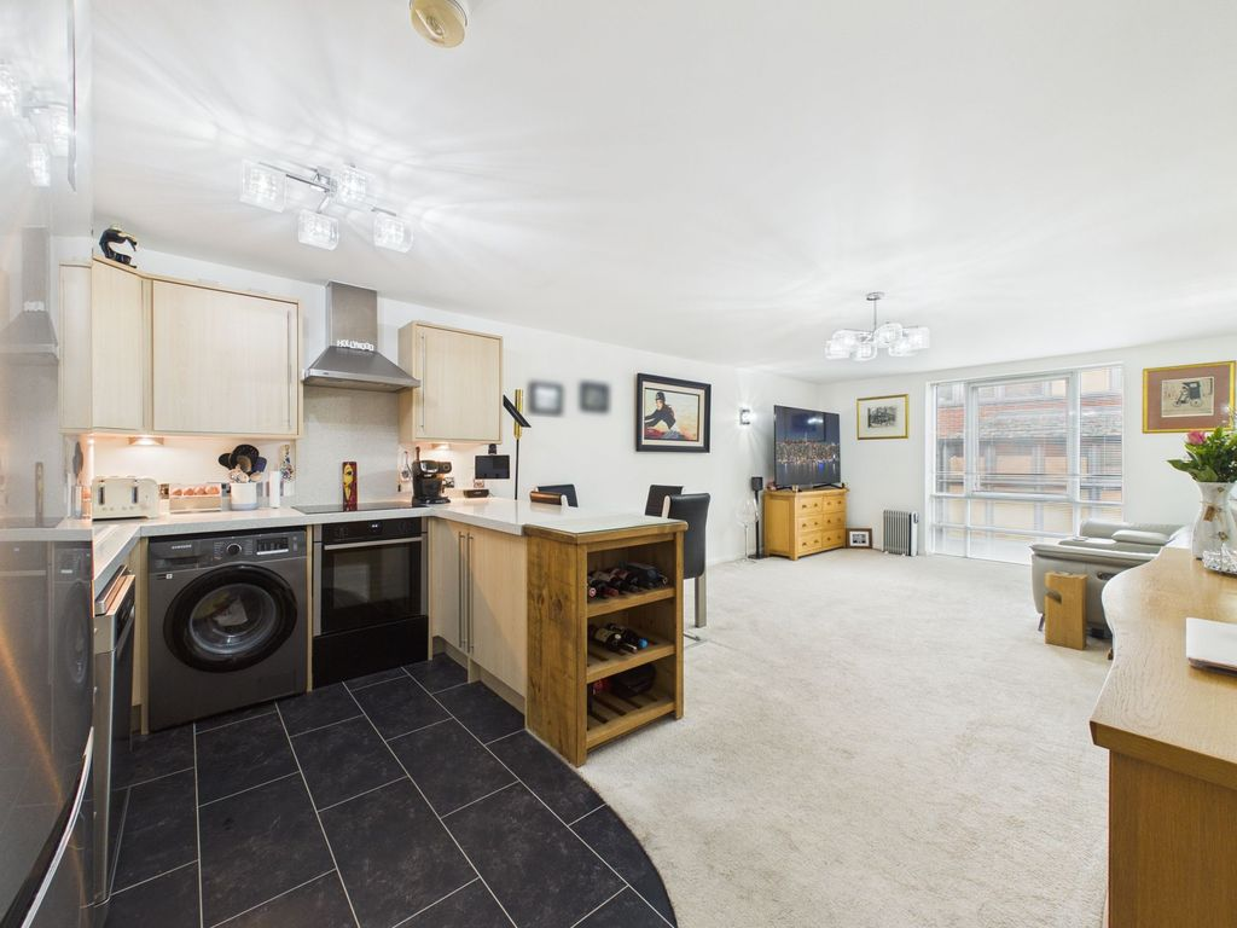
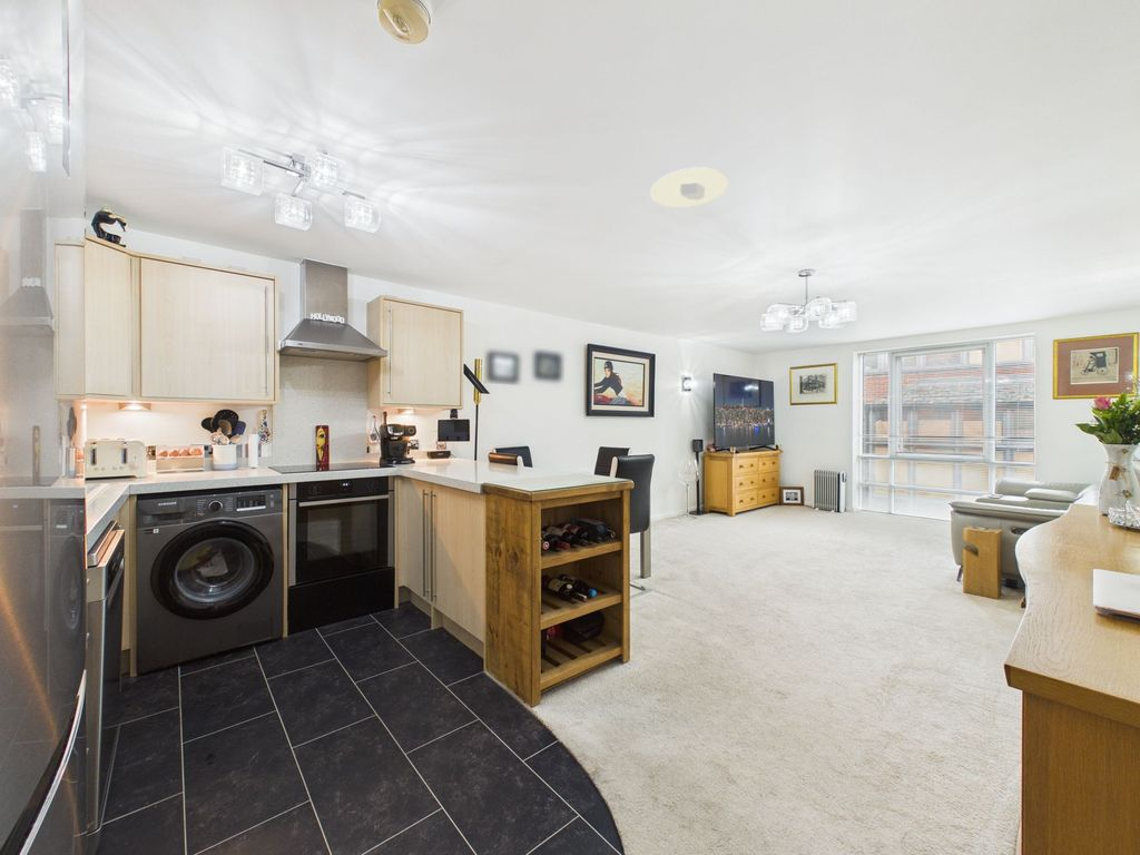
+ recessed light (688, 185)
